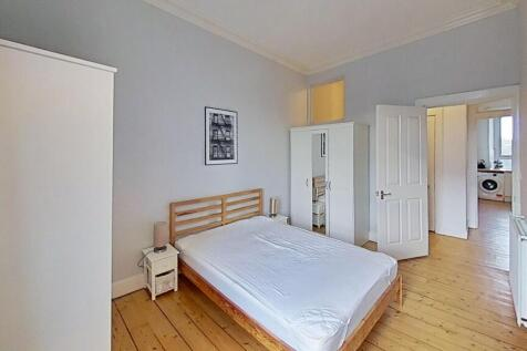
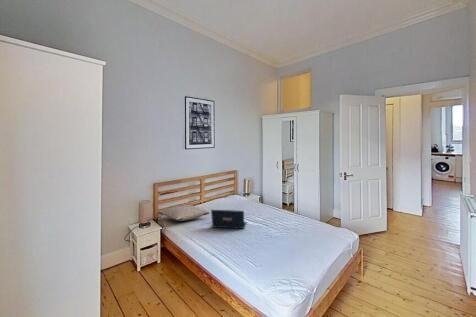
+ pillow (183, 212)
+ laptop (229, 216)
